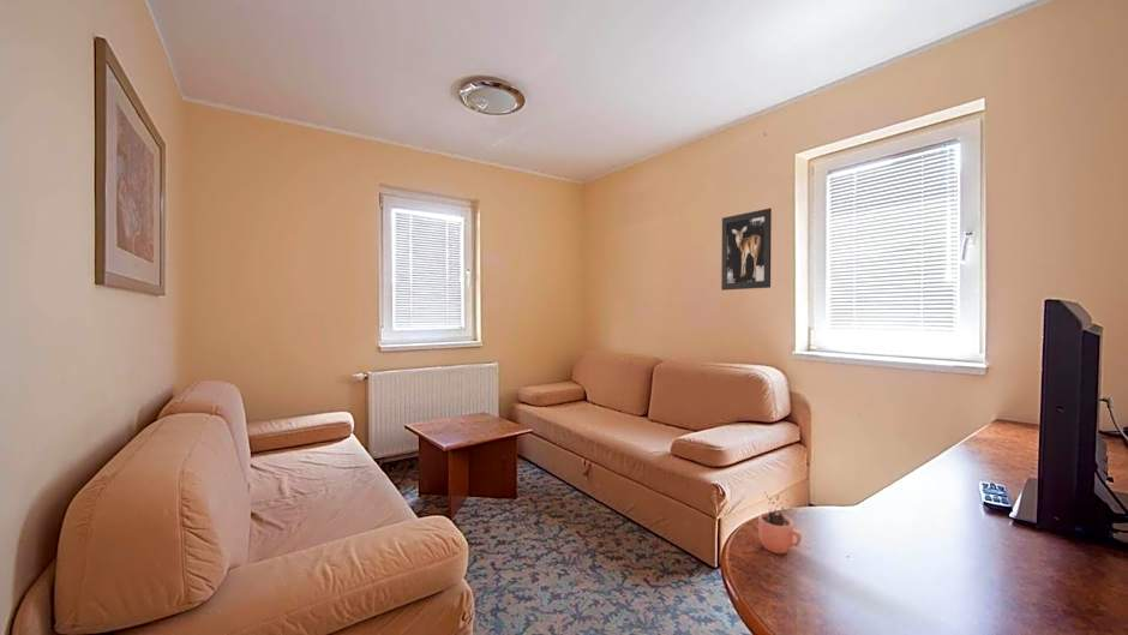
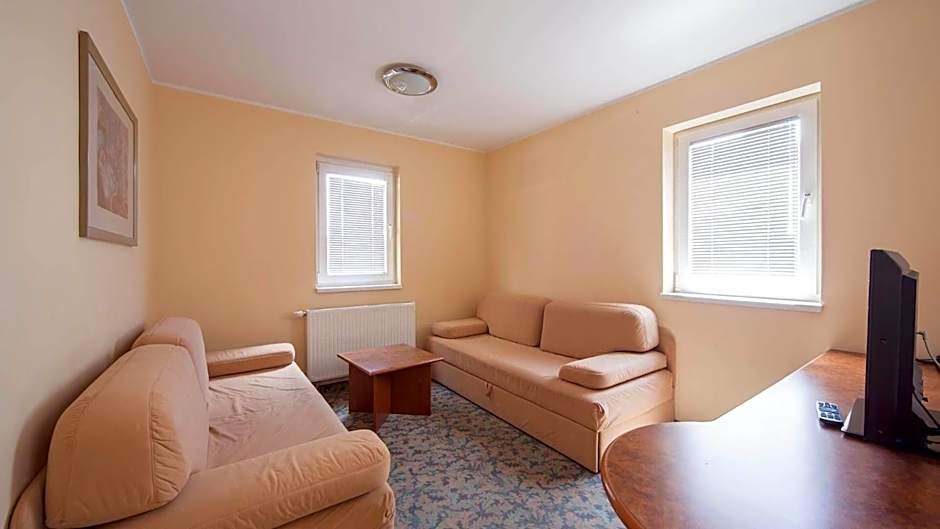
- cocoa (779, 521)
- wall art (744, 251)
